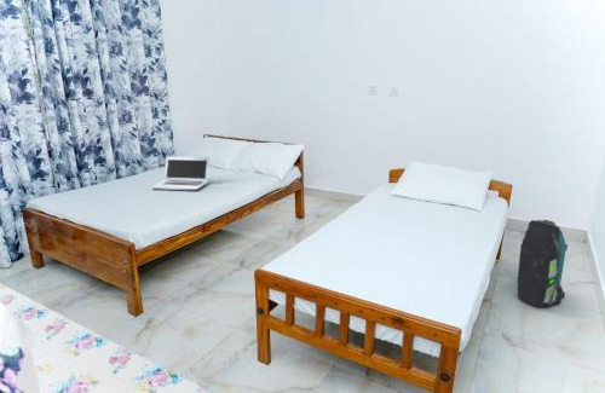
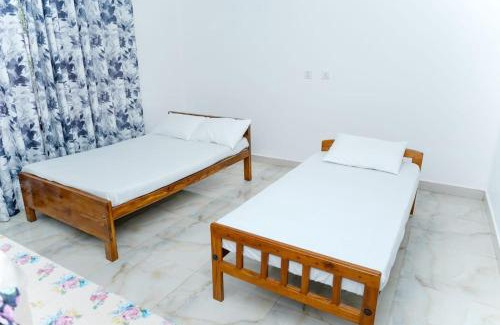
- laptop (180, 173)
- backpack (542, 261)
